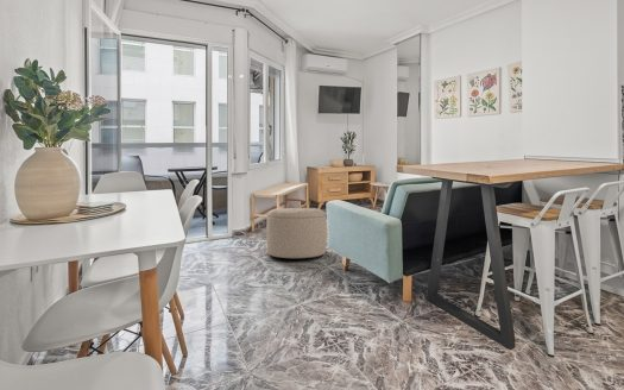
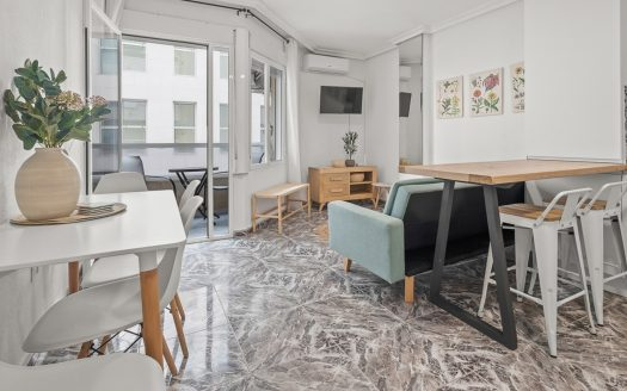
- ottoman (296, 231)
